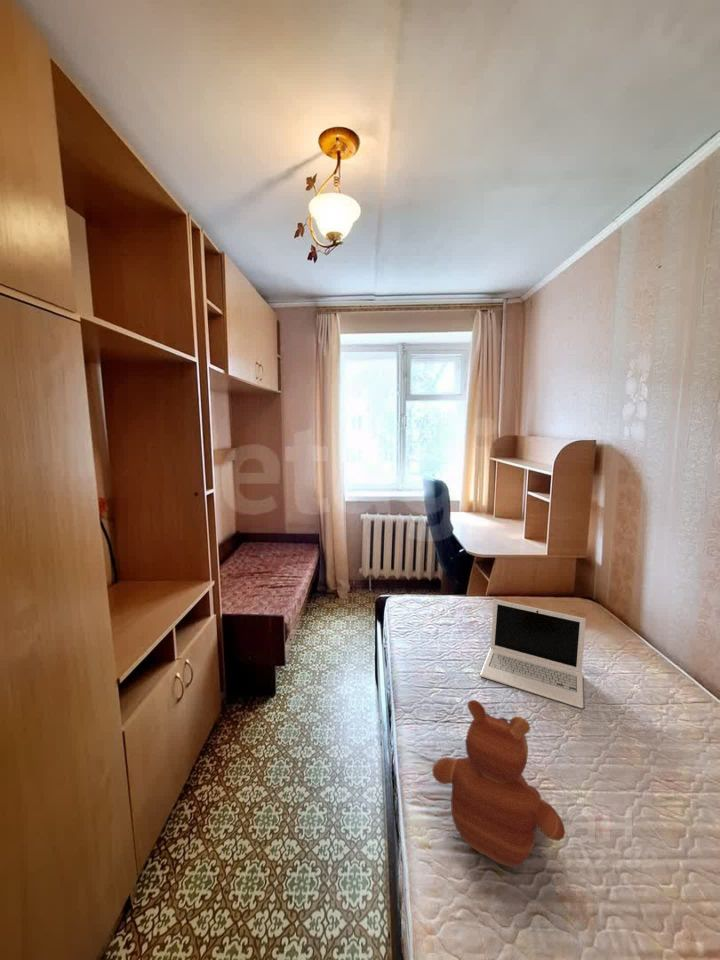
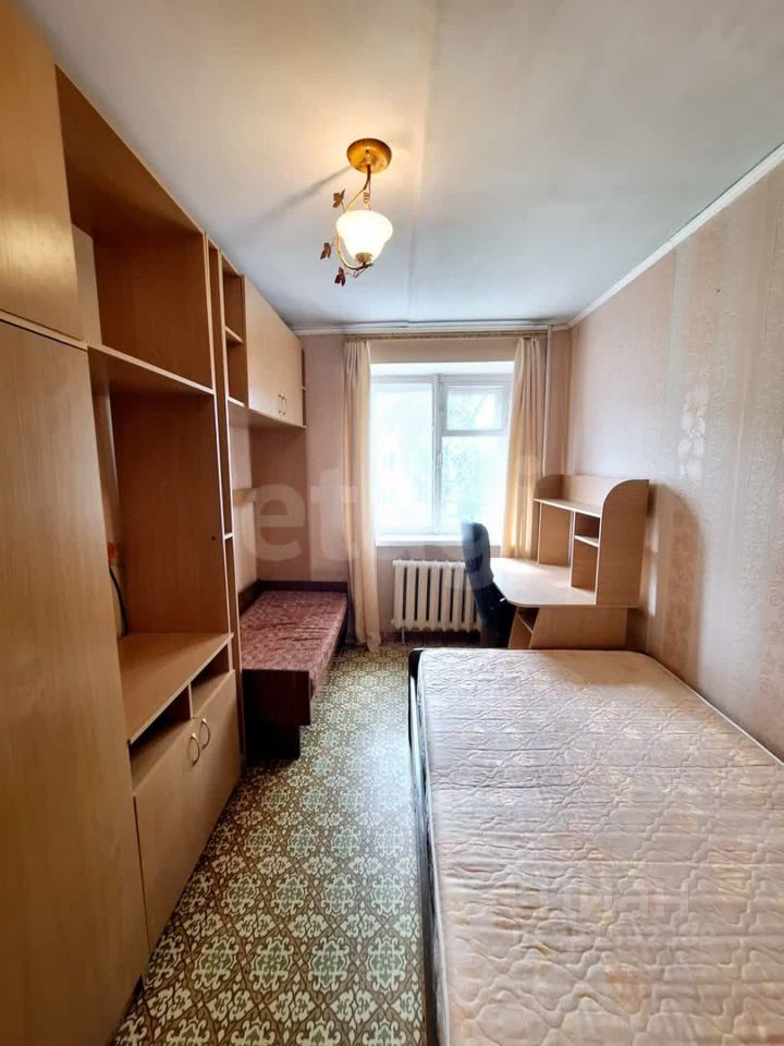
- laptop (533, 647)
- teddy bear (498, 761)
